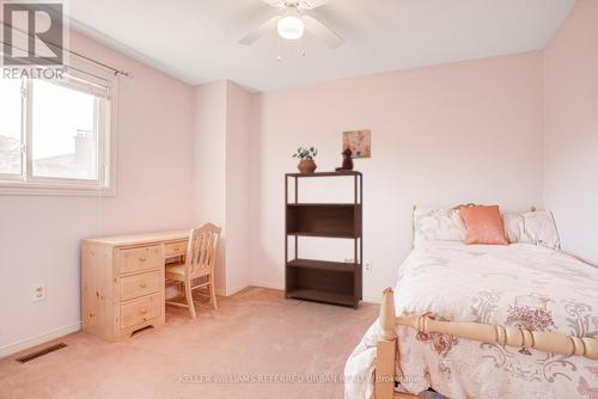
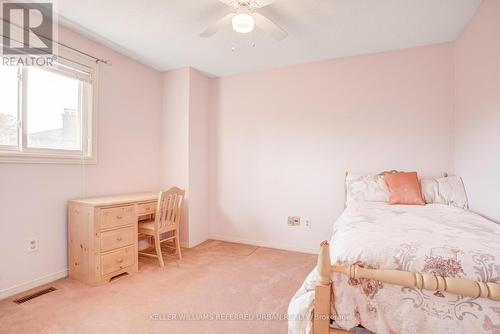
- potted plant (304, 160)
- bookshelf (323, 237)
- teddy bear (343, 159)
- wall art (356, 145)
